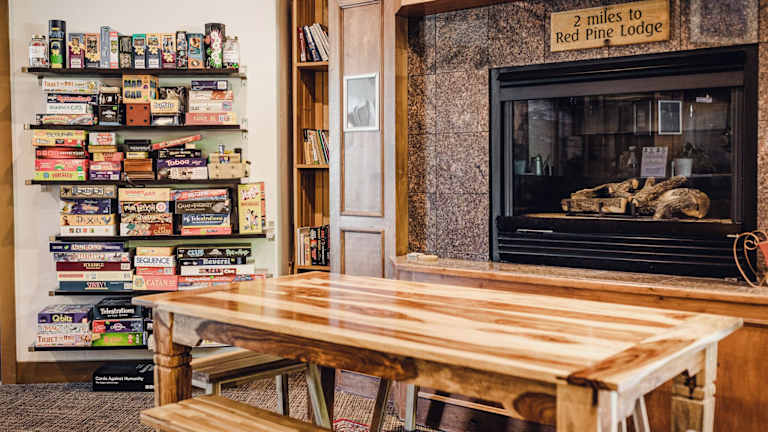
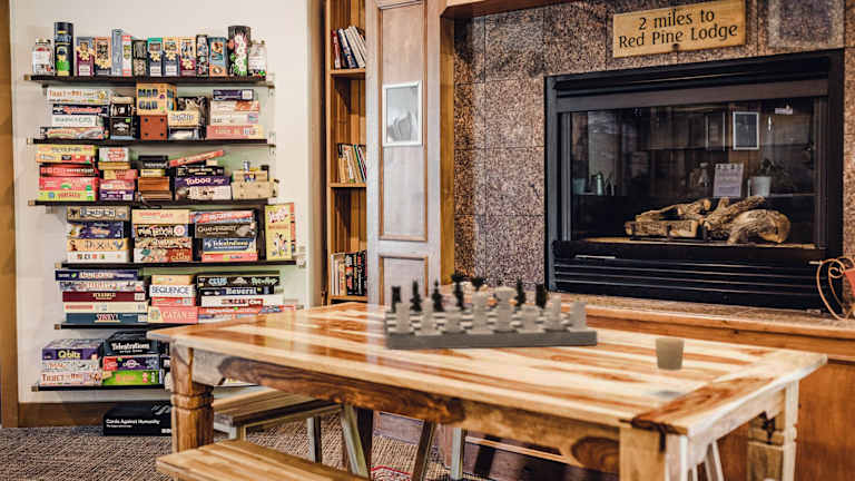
+ candle (669, 365)
+ chess set (479, 302)
